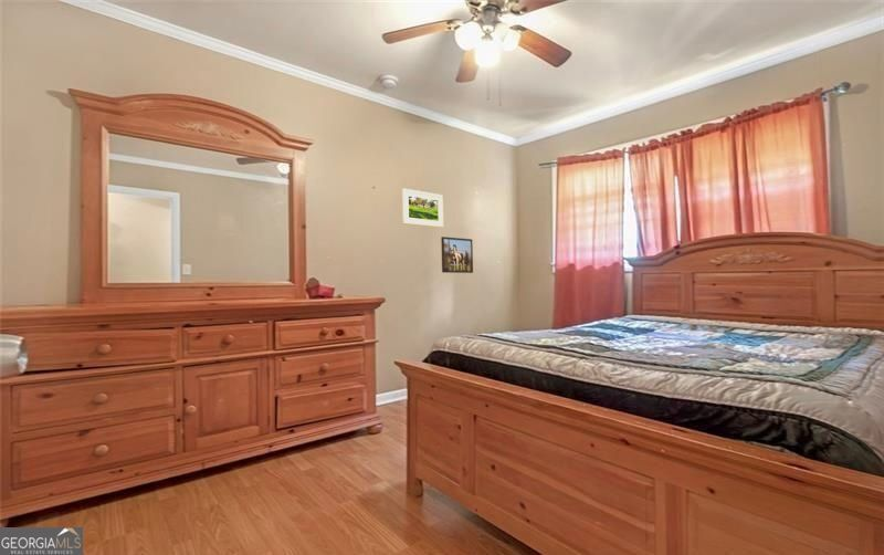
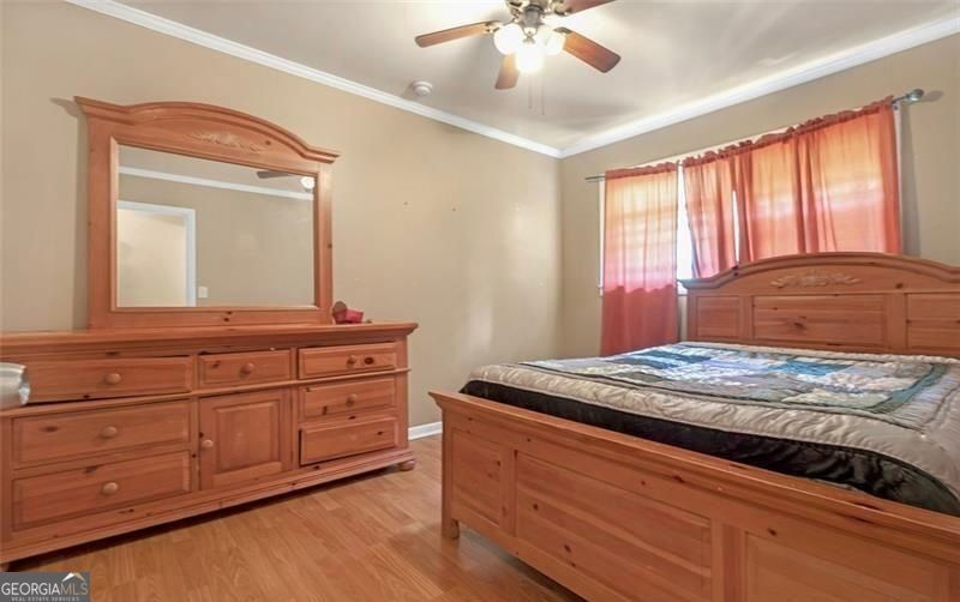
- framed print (423, 208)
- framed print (457, 255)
